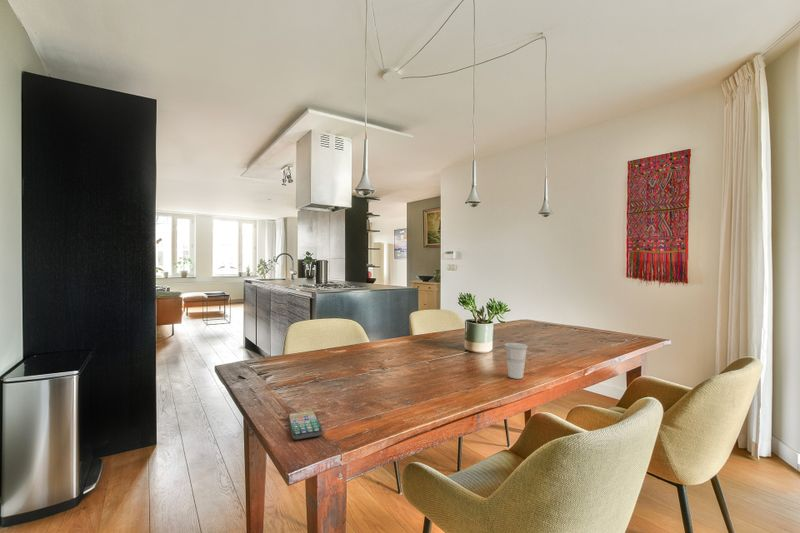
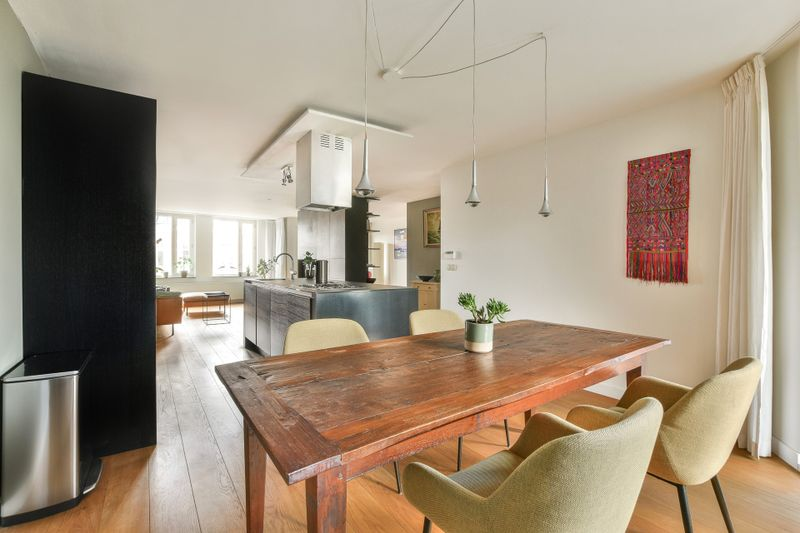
- smartphone (304, 423)
- cup (515, 360)
